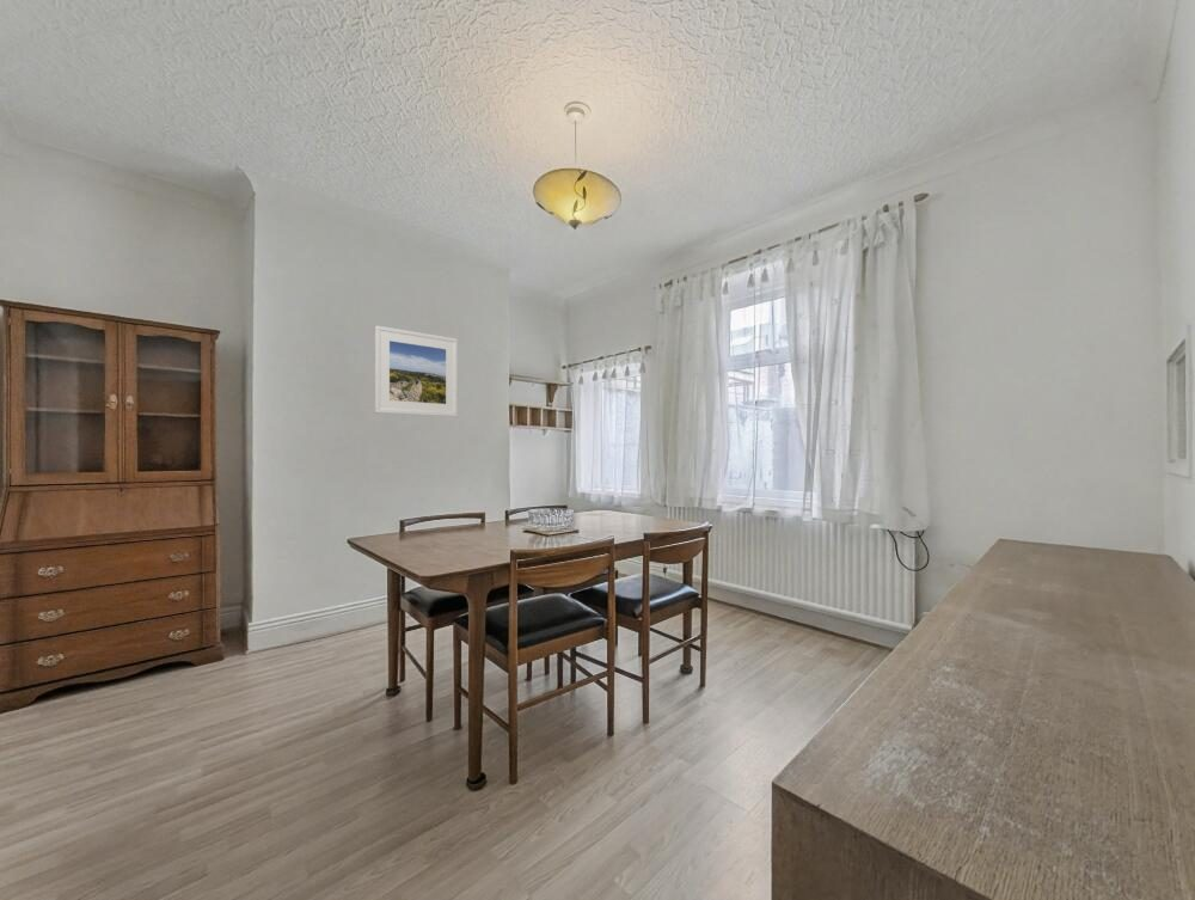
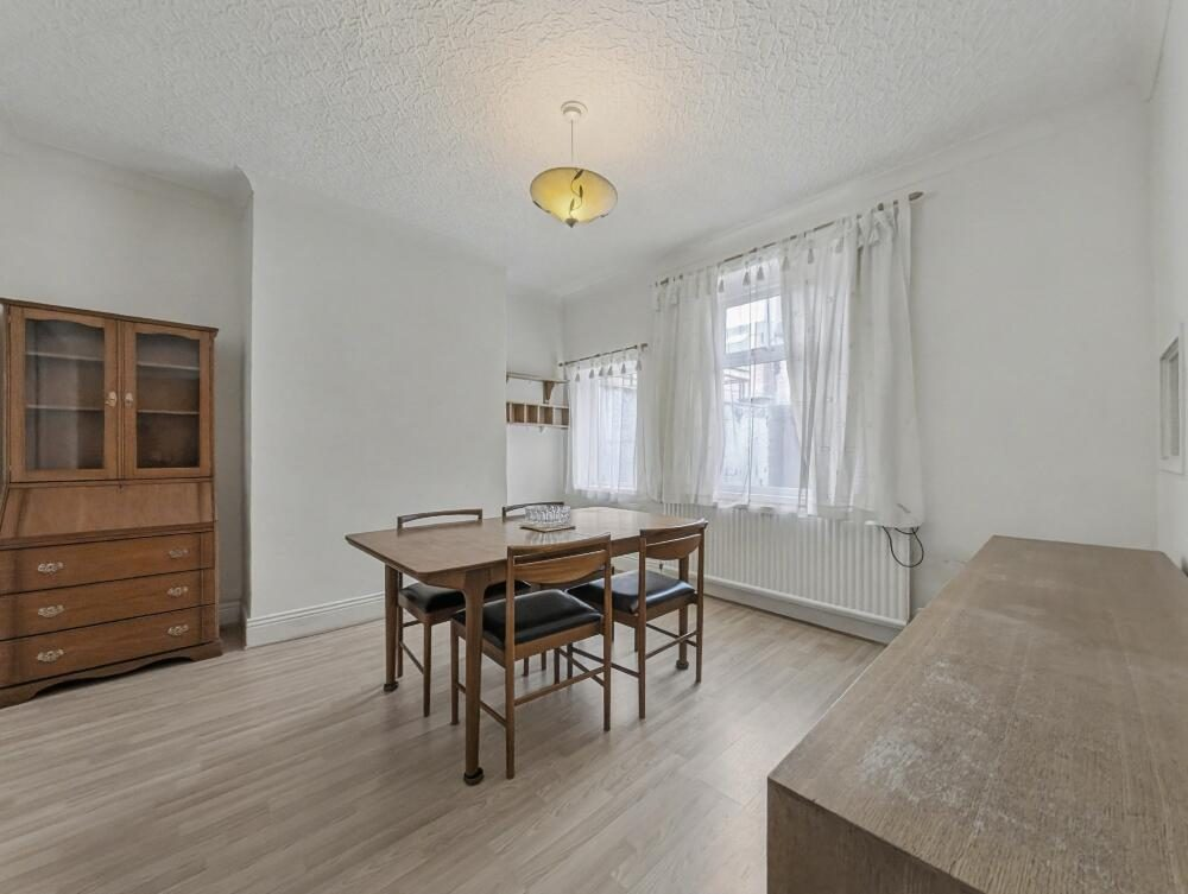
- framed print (418, 373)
